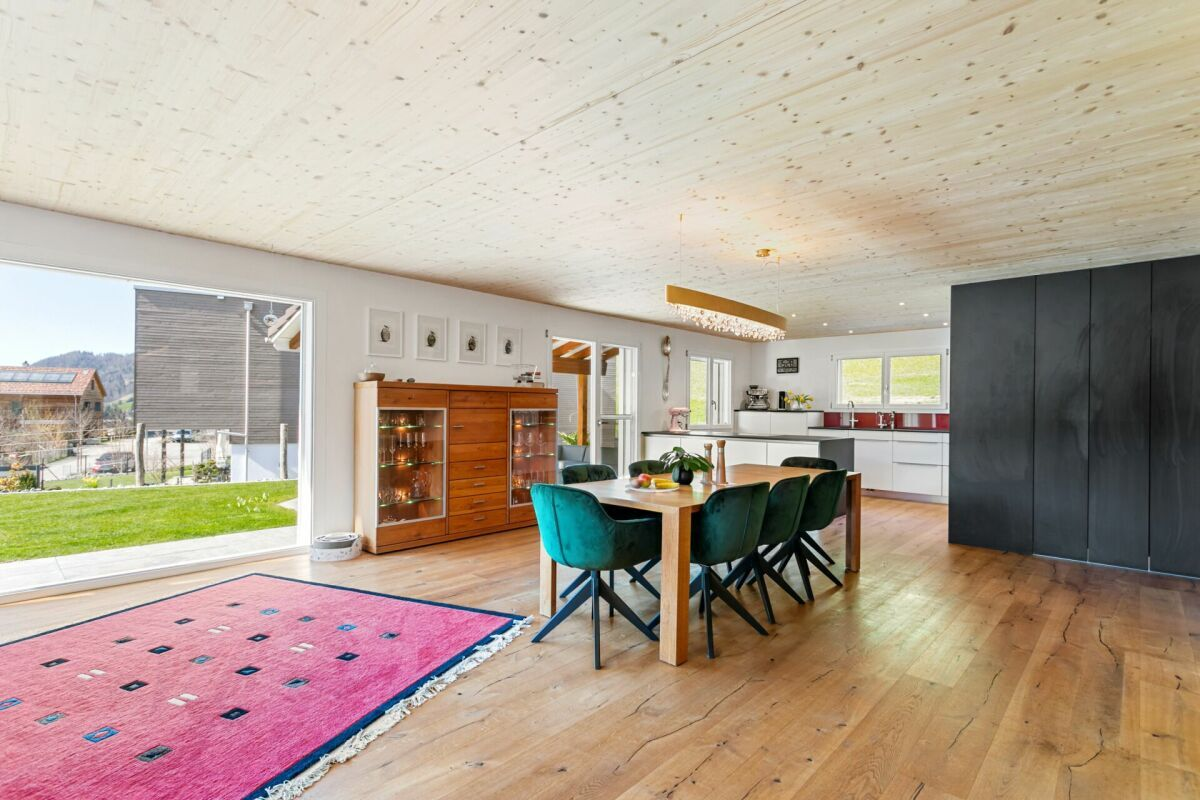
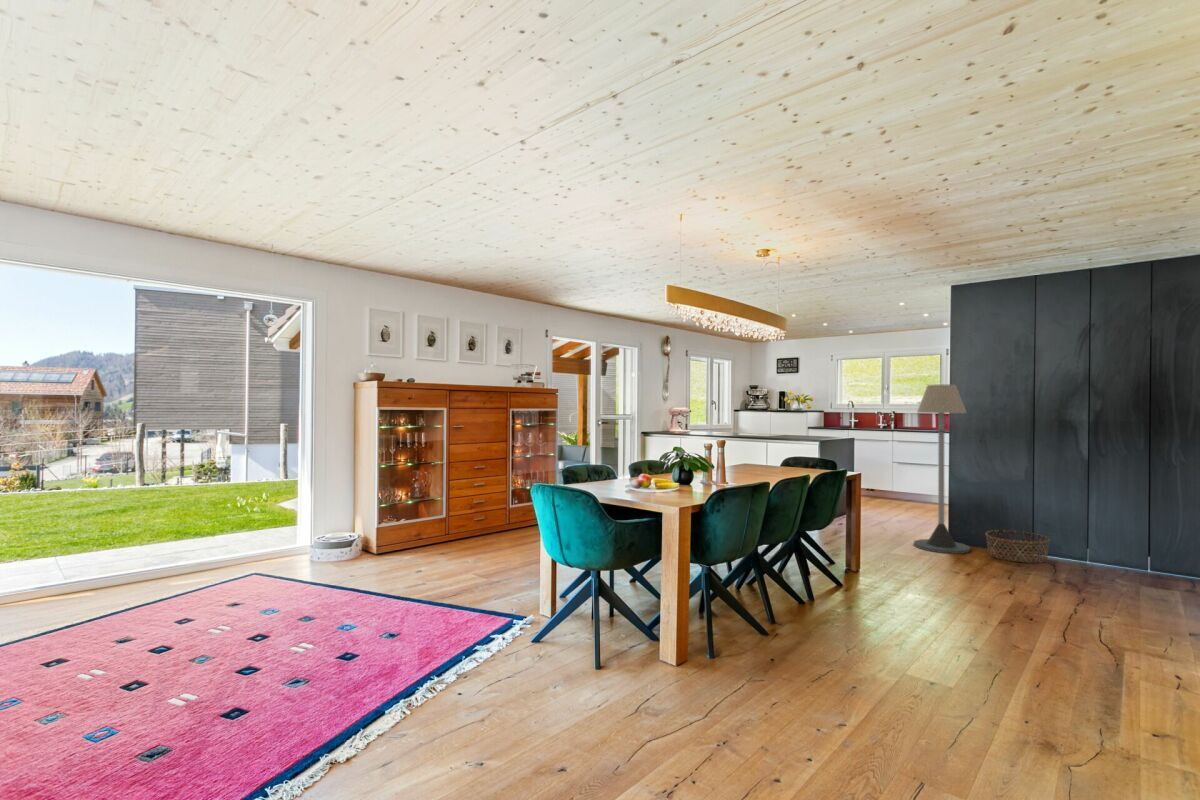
+ basket (1017, 546)
+ floor lamp (941, 466)
